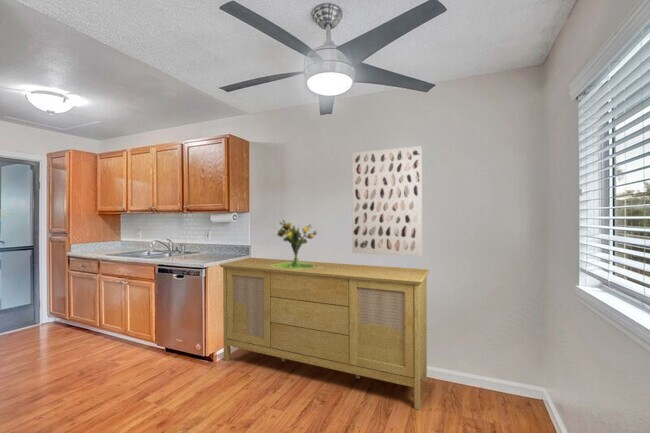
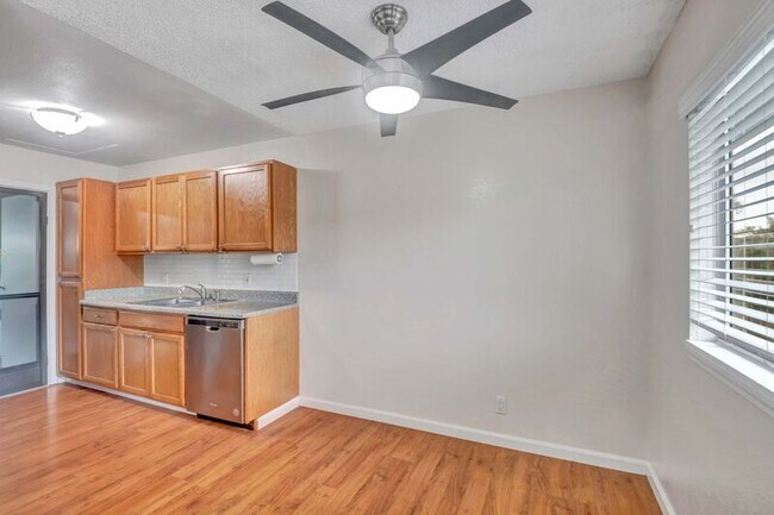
- wall art (385, 202)
- sideboard (318, 318)
- bouquet (298, 242)
